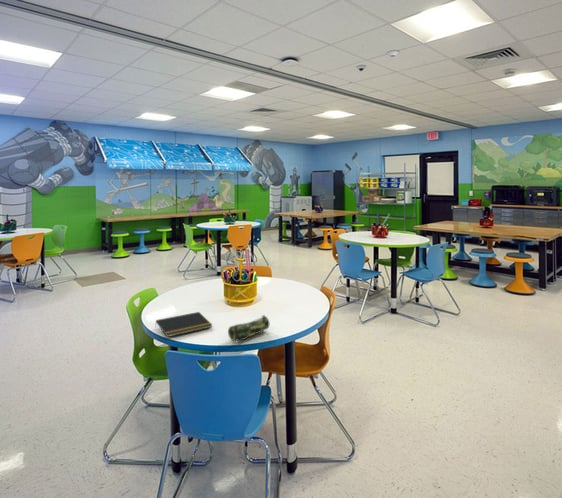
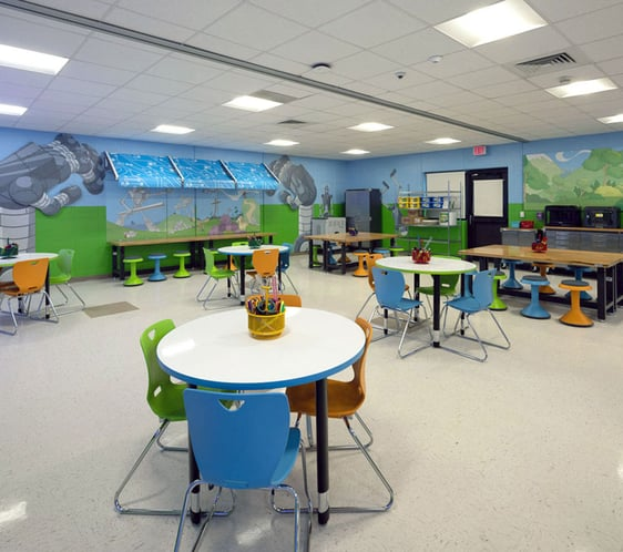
- pencil case (250, 328)
- notepad (184, 323)
